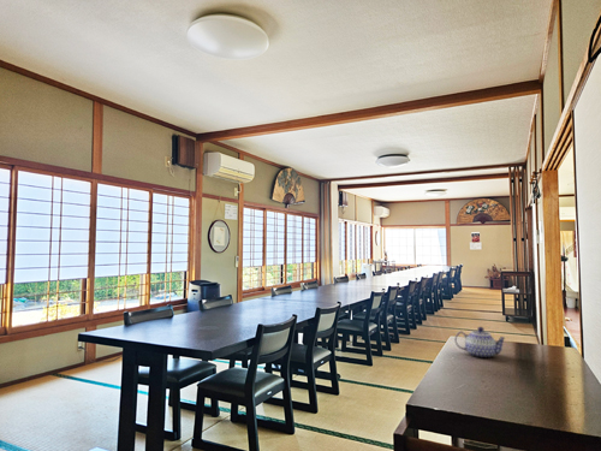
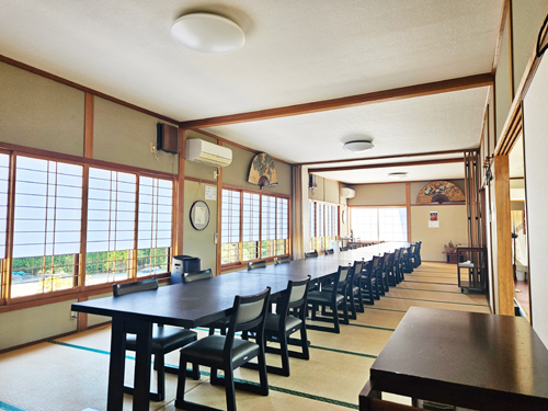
- teapot (480, 340)
